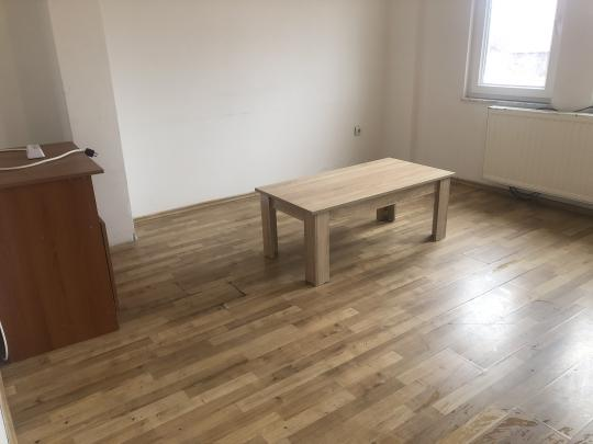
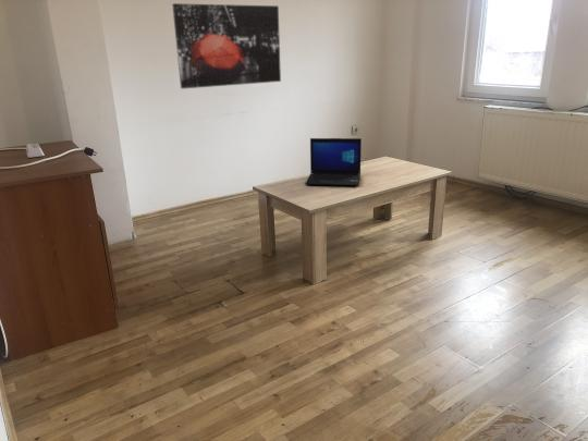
+ wall art (231, 46)
+ laptop (333, 161)
